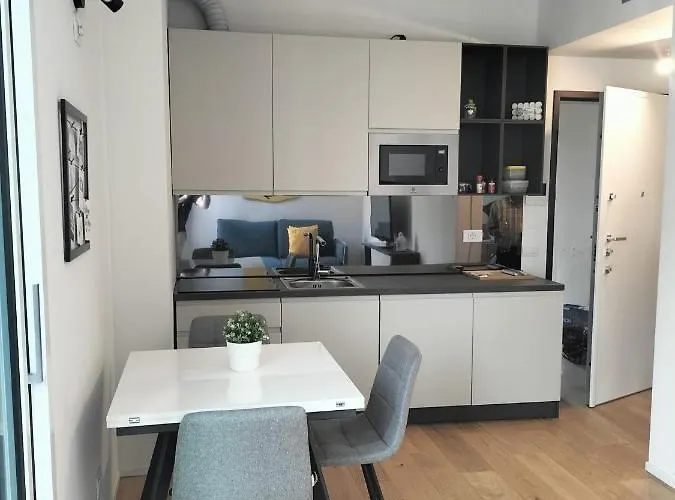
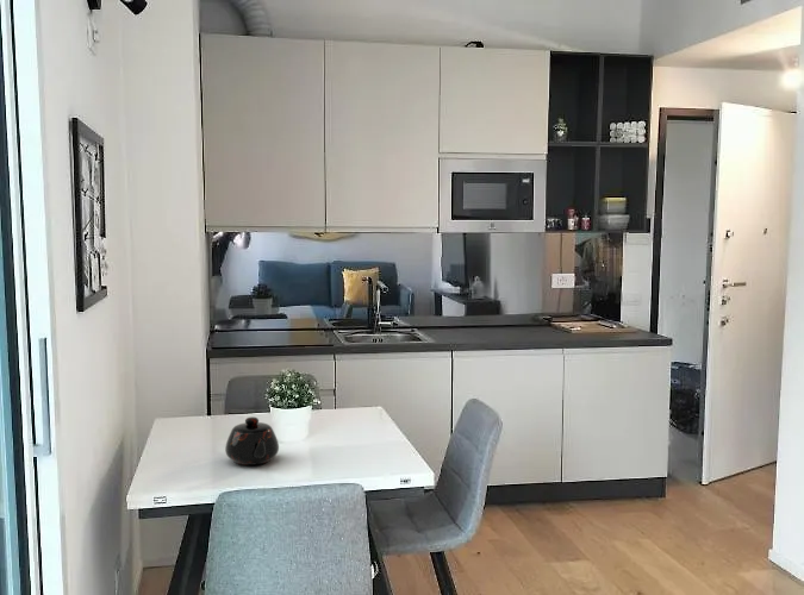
+ teapot (253, 439)
